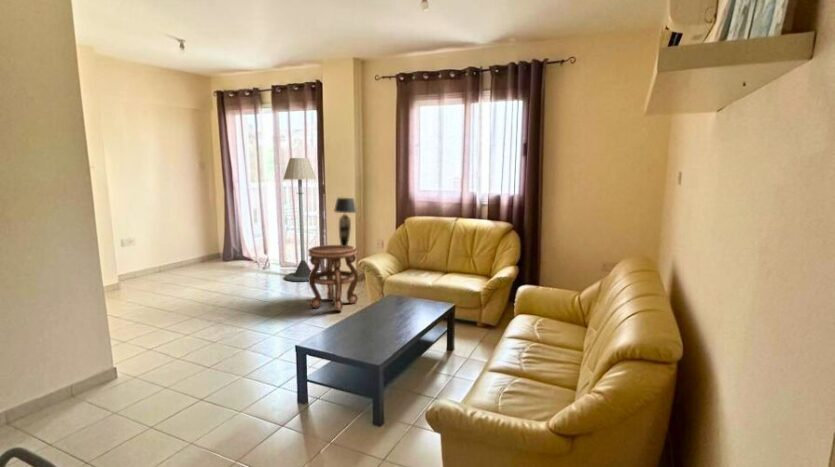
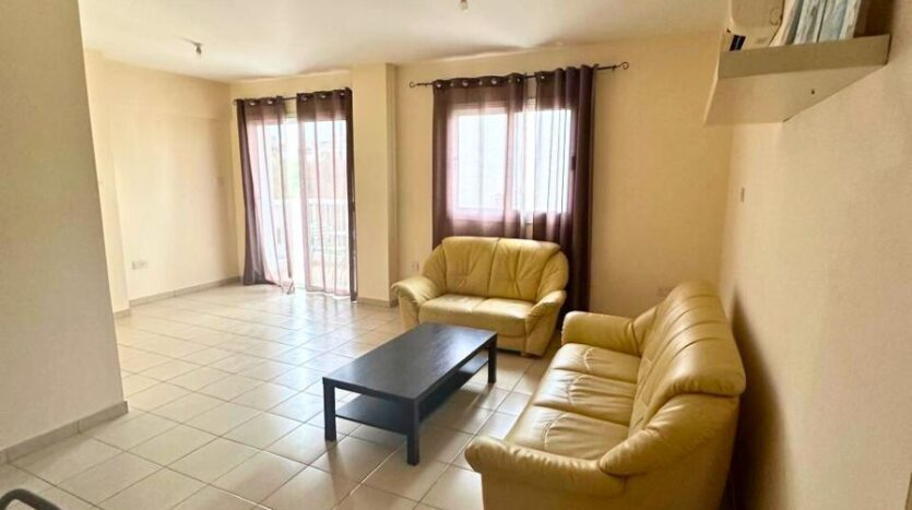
- side table (332, 277)
- floor lamp (301, 218)
- table lamp (343, 222)
